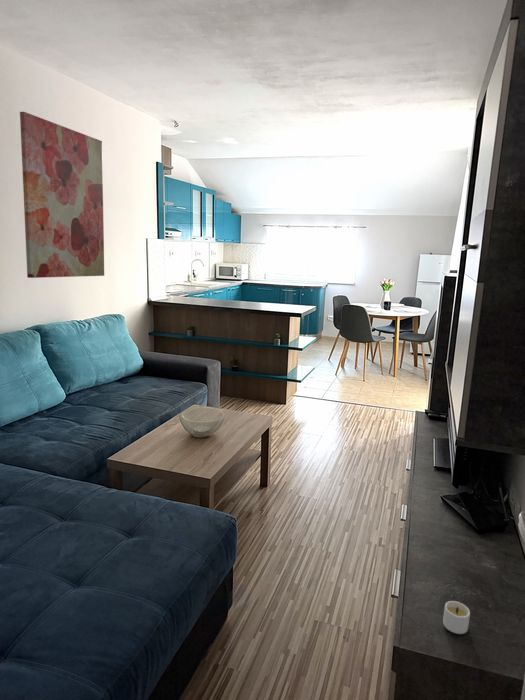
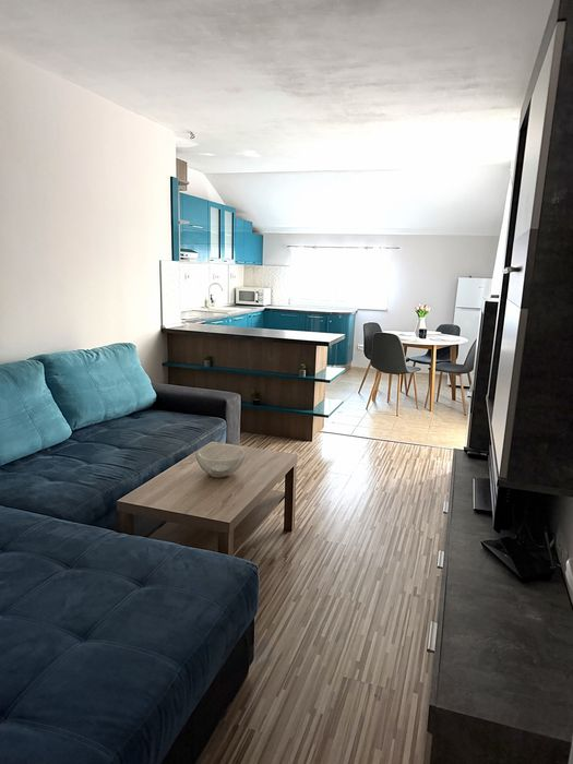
- candle (454, 611)
- wall art (67, 204)
